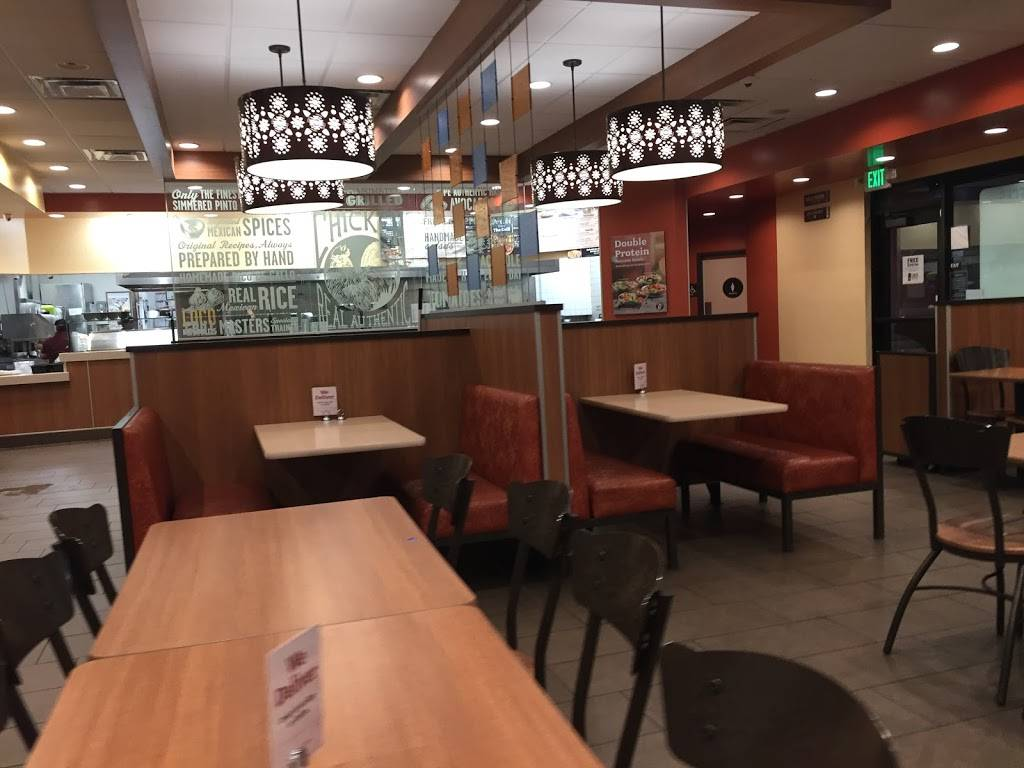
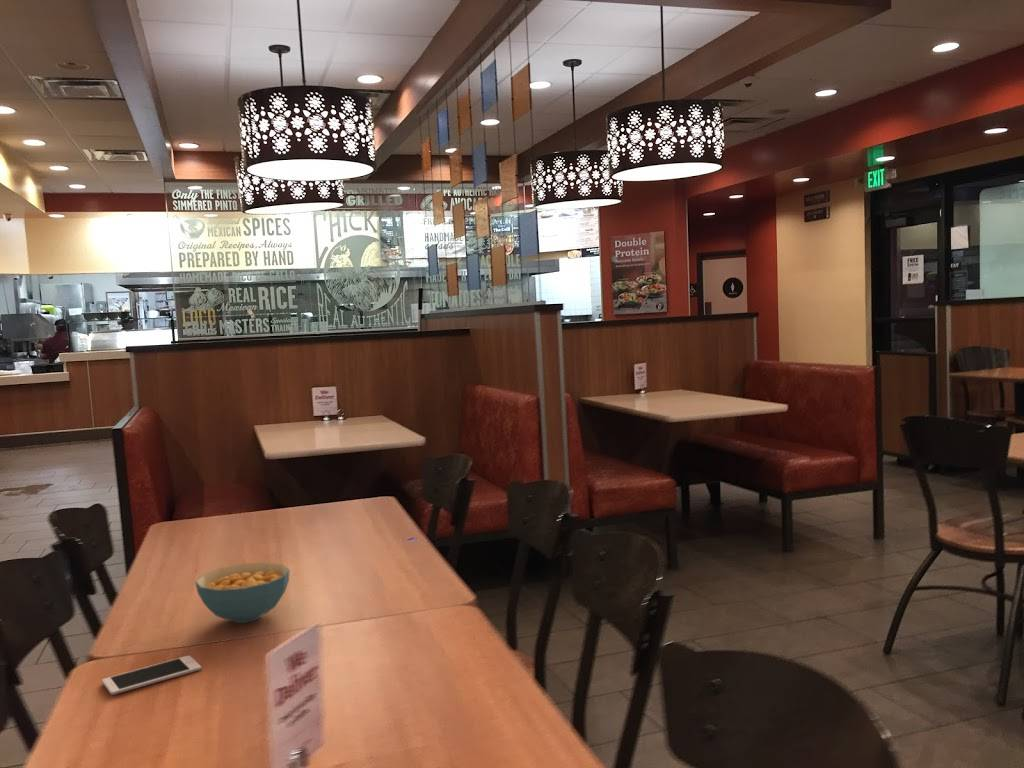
+ cell phone (152, 674)
+ cereal bowl (244, 596)
